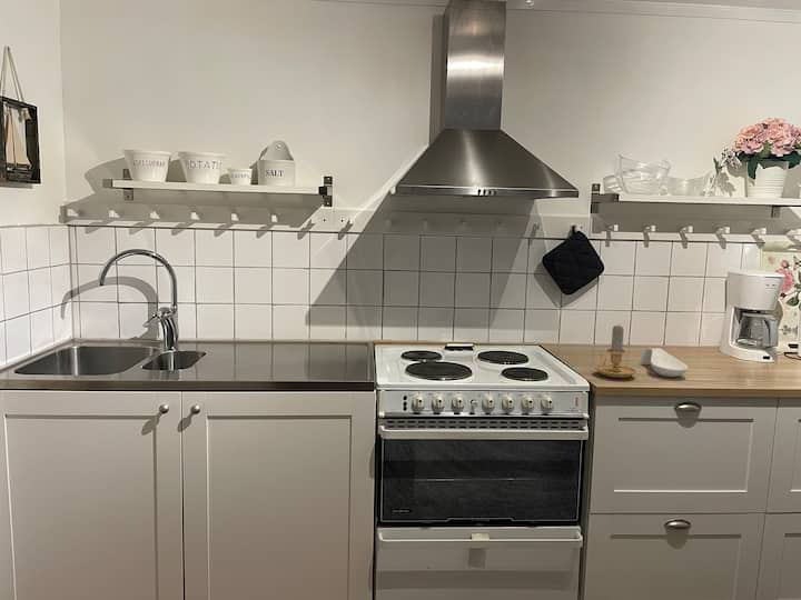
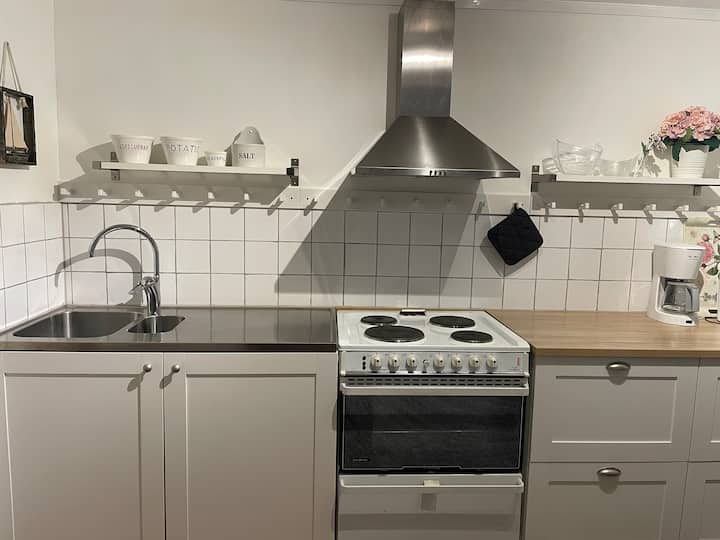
- spoon rest (661, 361)
- candle (614, 348)
